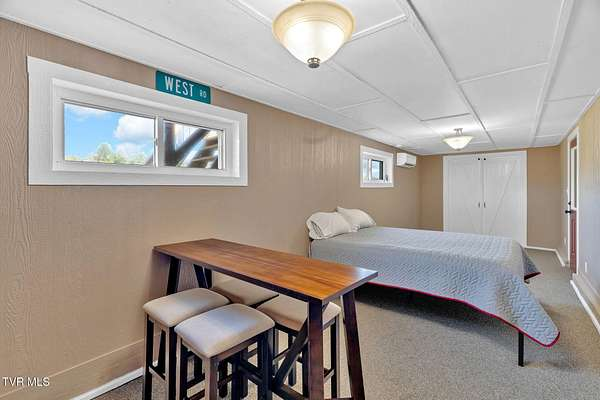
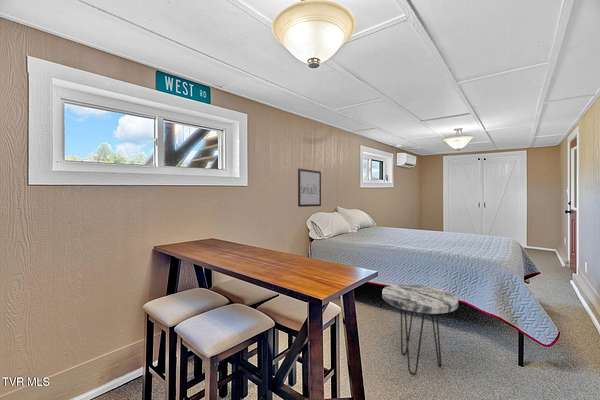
+ wall art (310, 188)
+ side table (420, 331)
